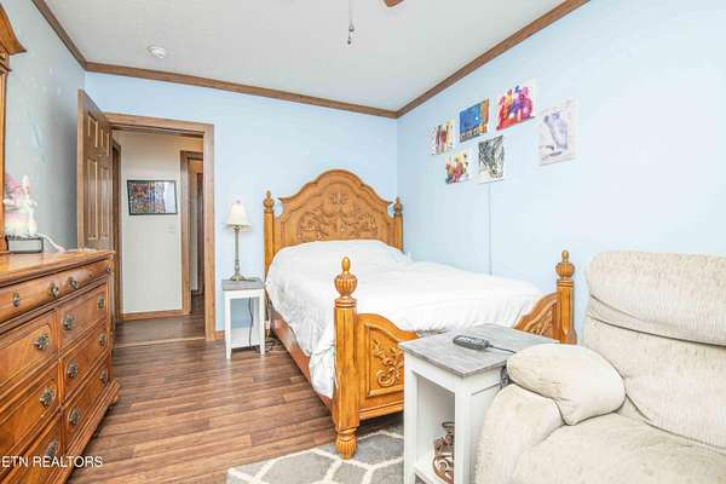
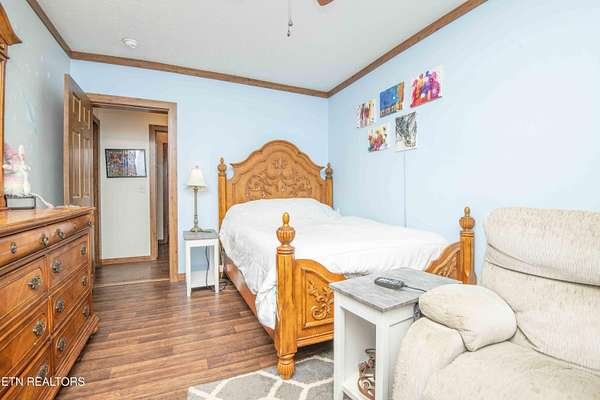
- wall art (557, 133)
